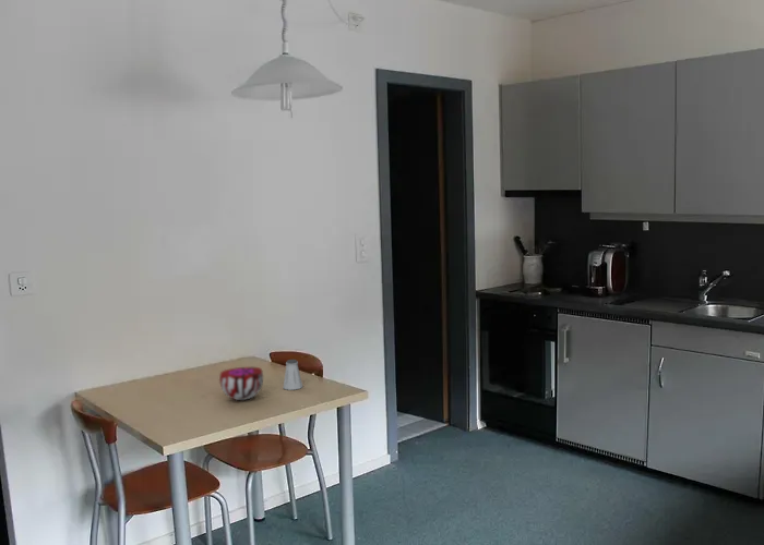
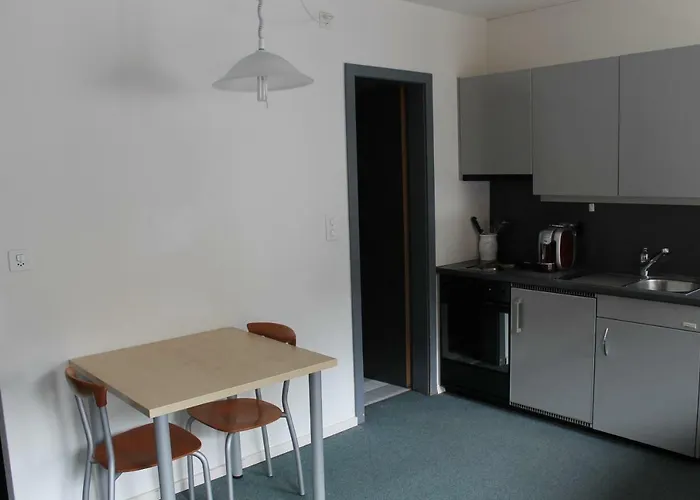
- decorative bowl (241, 385)
- saltshaker (291, 374)
